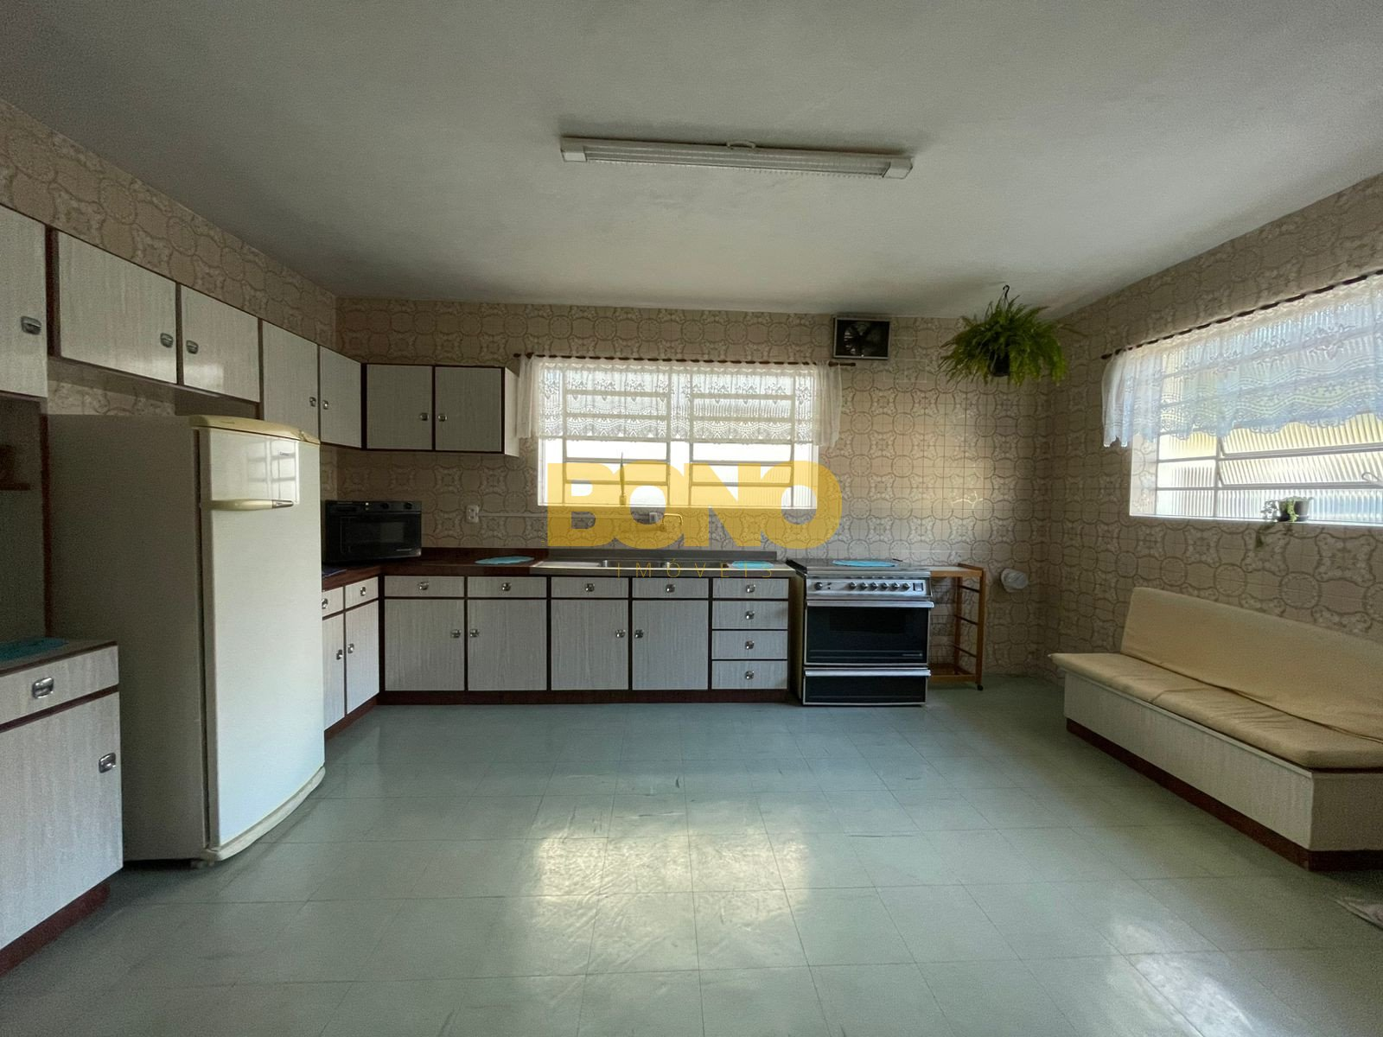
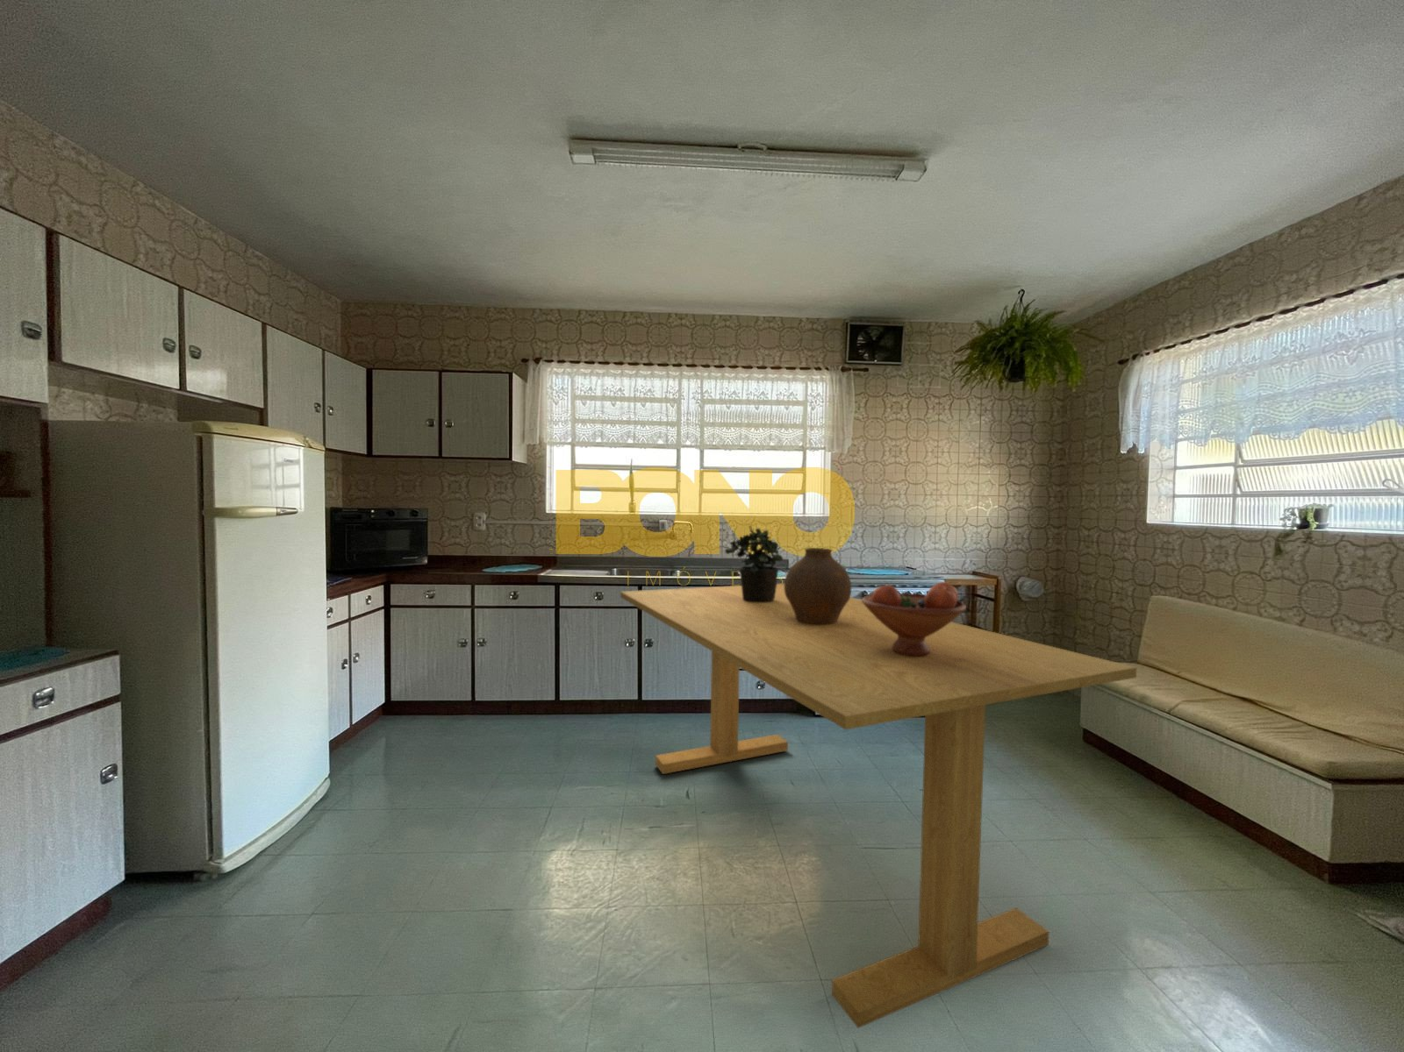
+ potted plant (755, 562)
+ dining table (813, 711)
+ fruit bowl (912, 616)
+ vase (817, 583)
